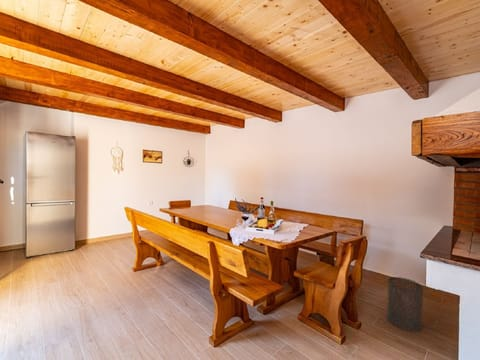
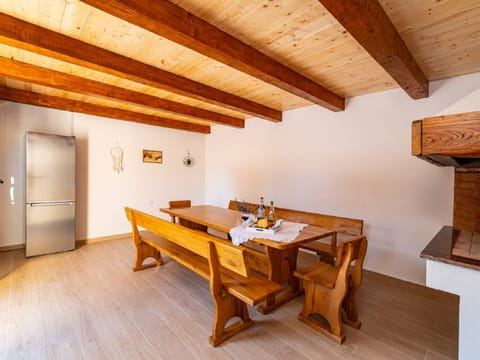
- trash can (404, 302)
